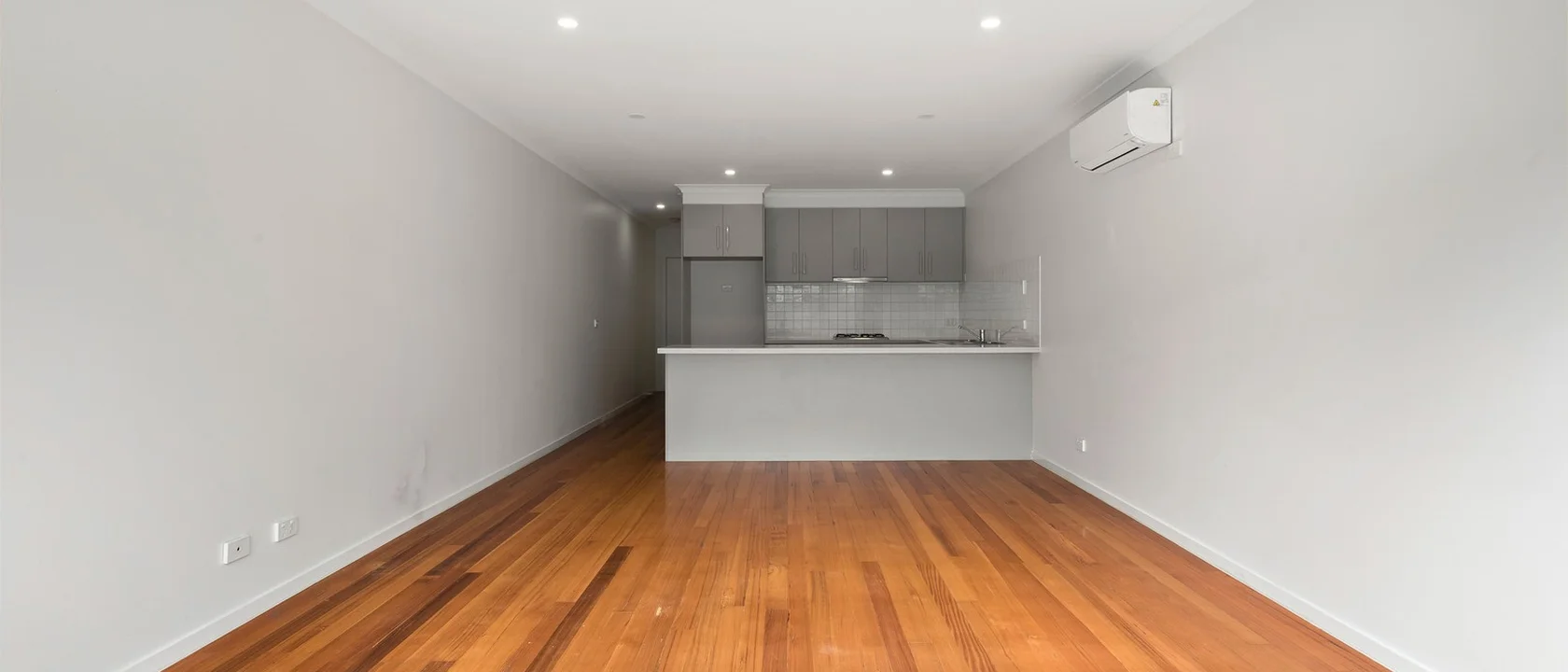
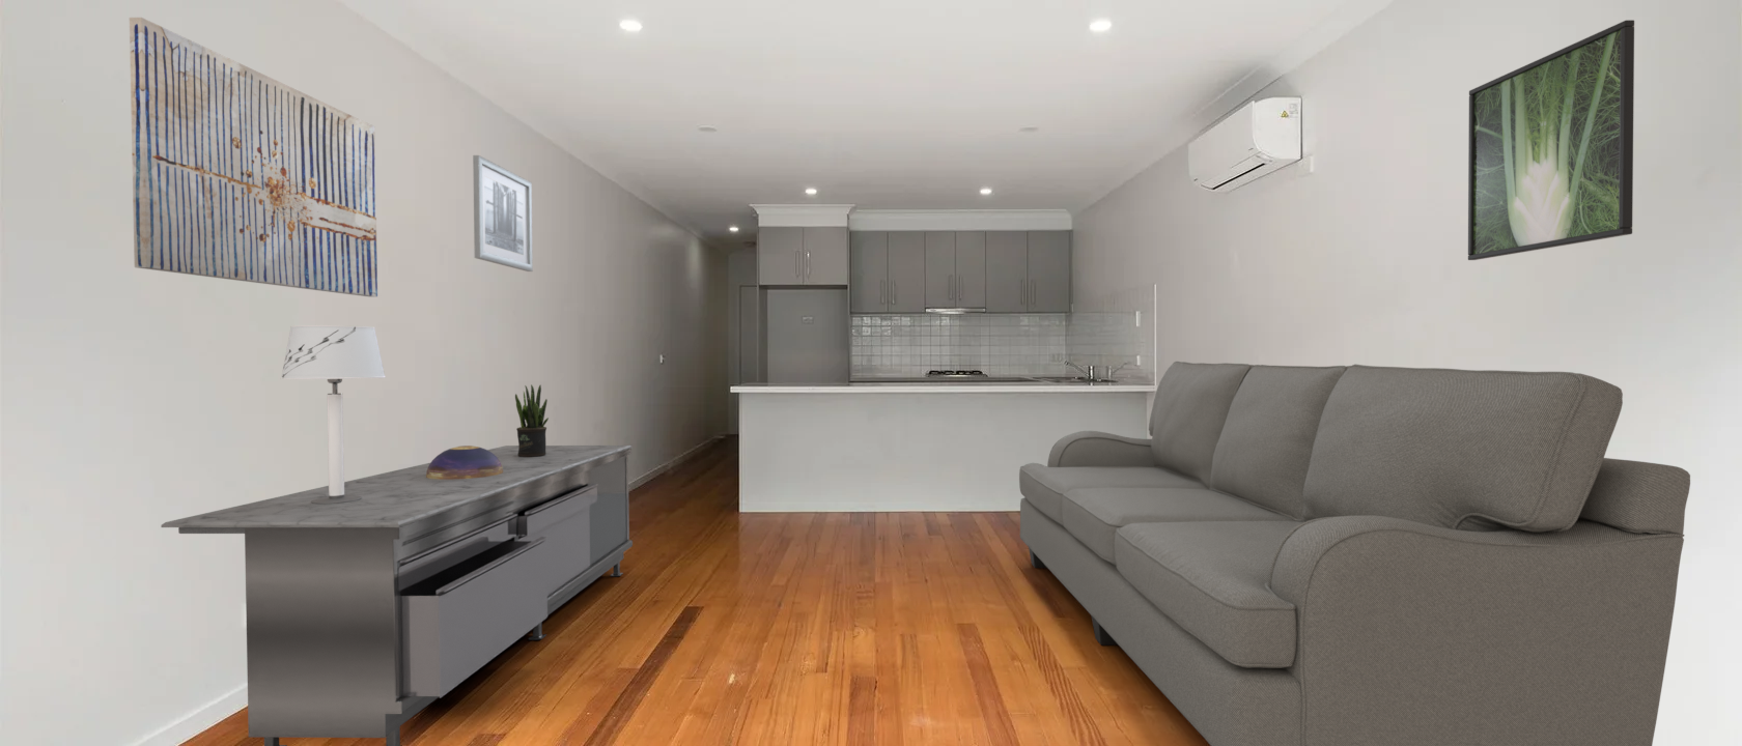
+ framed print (1541, 153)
+ table lamp (334, 412)
+ wall art (277, 183)
+ sideboard (482, 554)
+ potted plant (531, 420)
+ decorative bowl (464, 458)
+ wall art (505, 218)
+ sofa (1221, 502)
